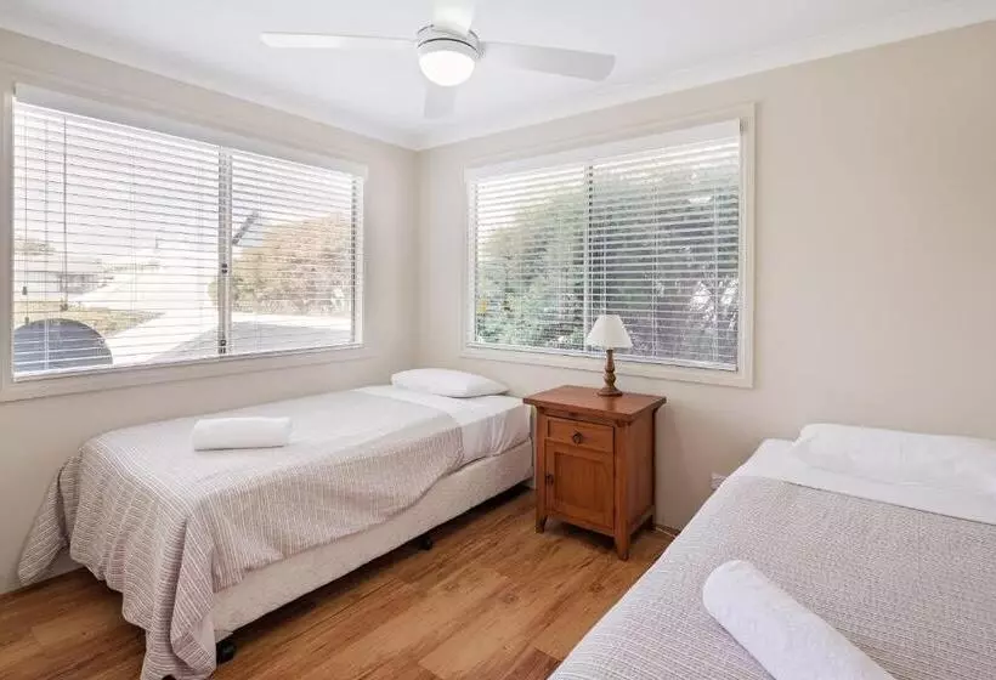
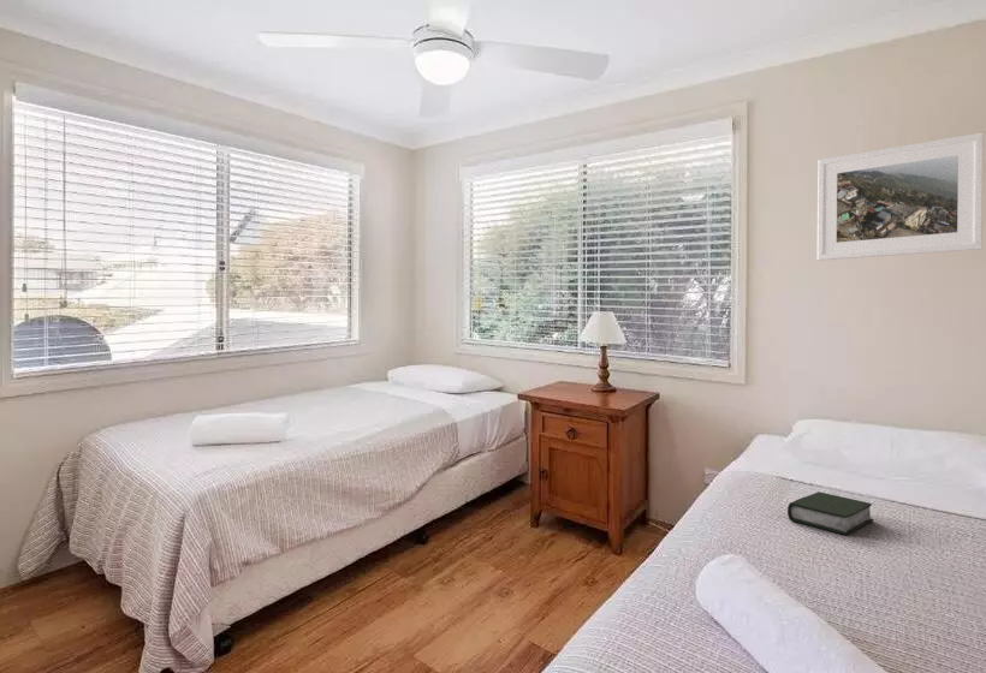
+ book (830, 511)
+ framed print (893, 201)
